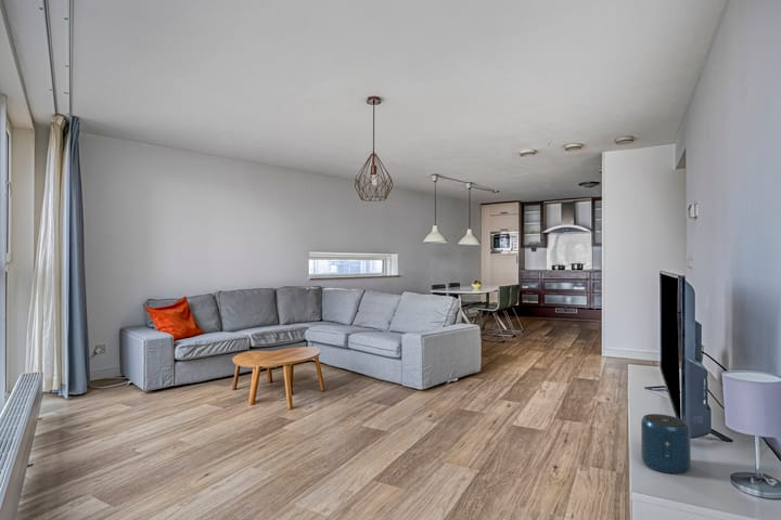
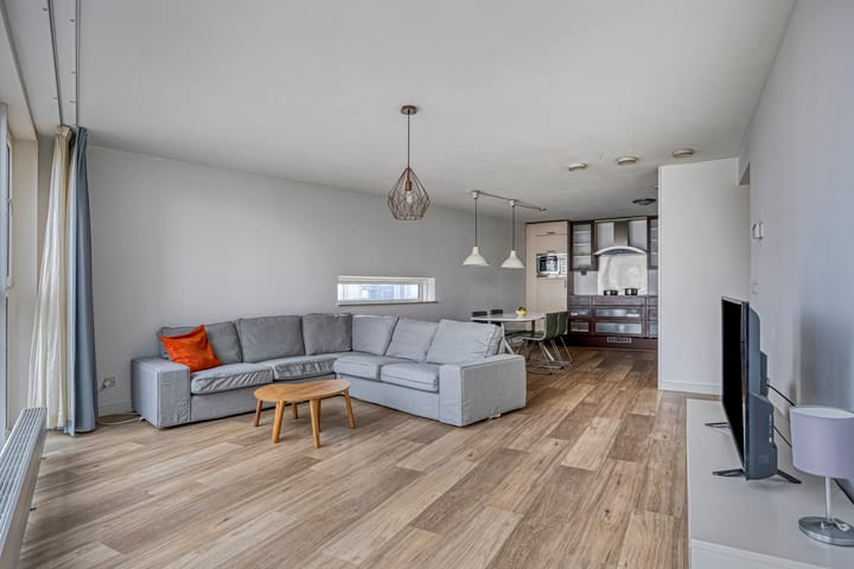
- speaker (665, 442)
